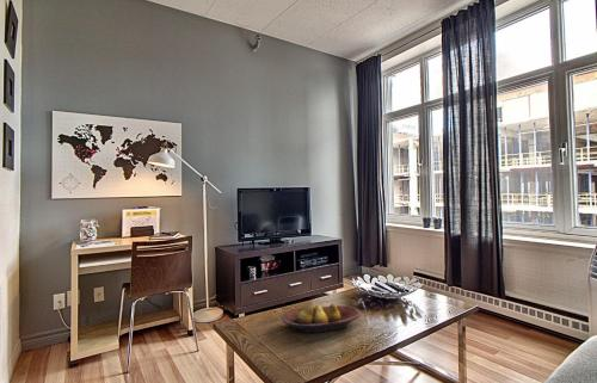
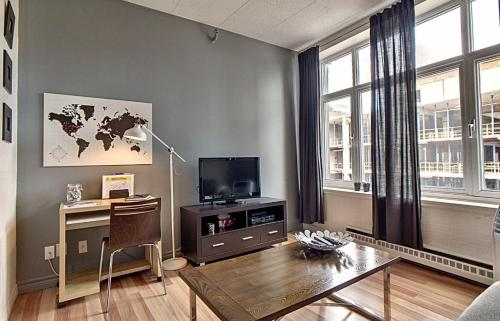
- fruit bowl (321, 315)
